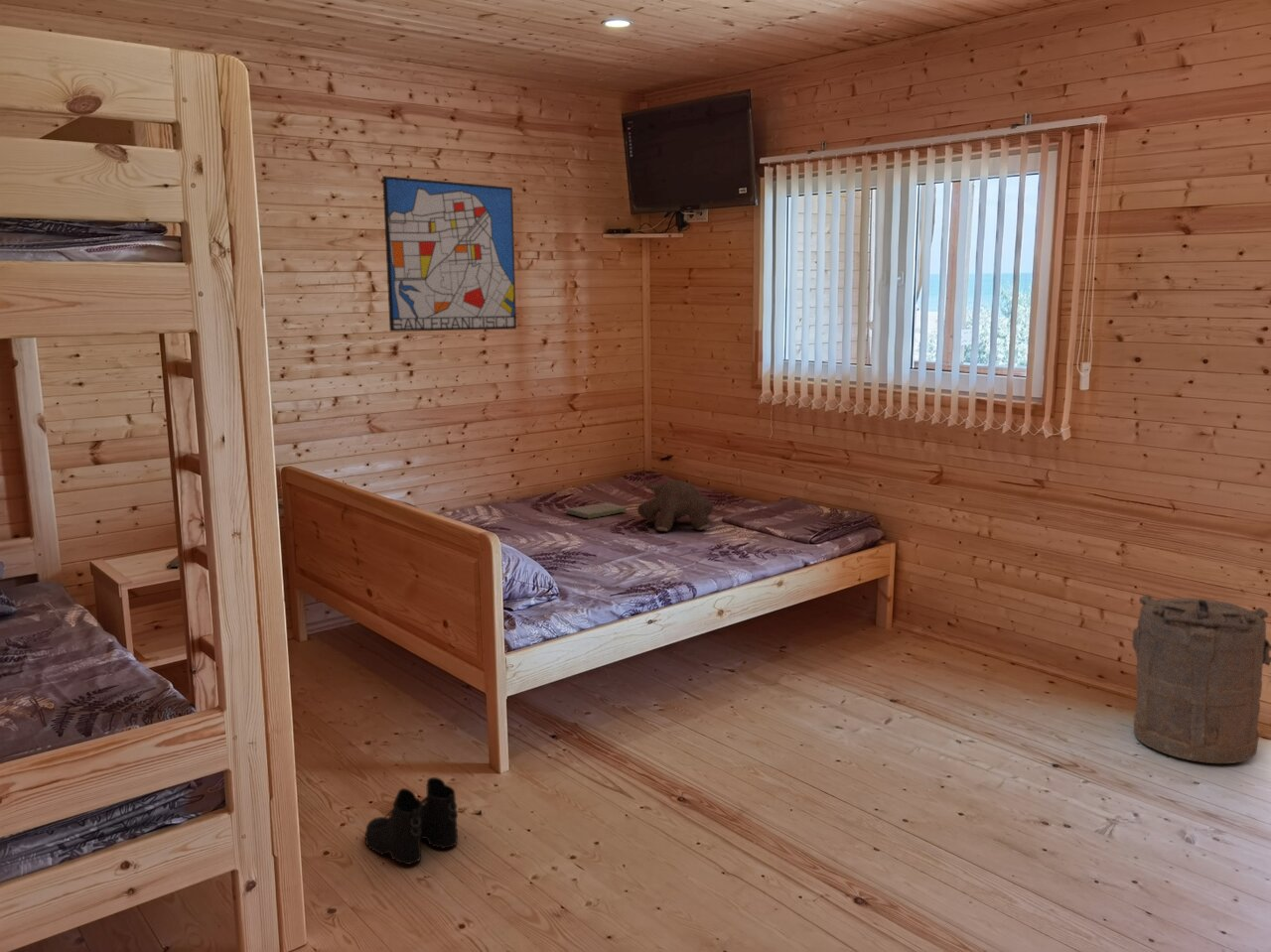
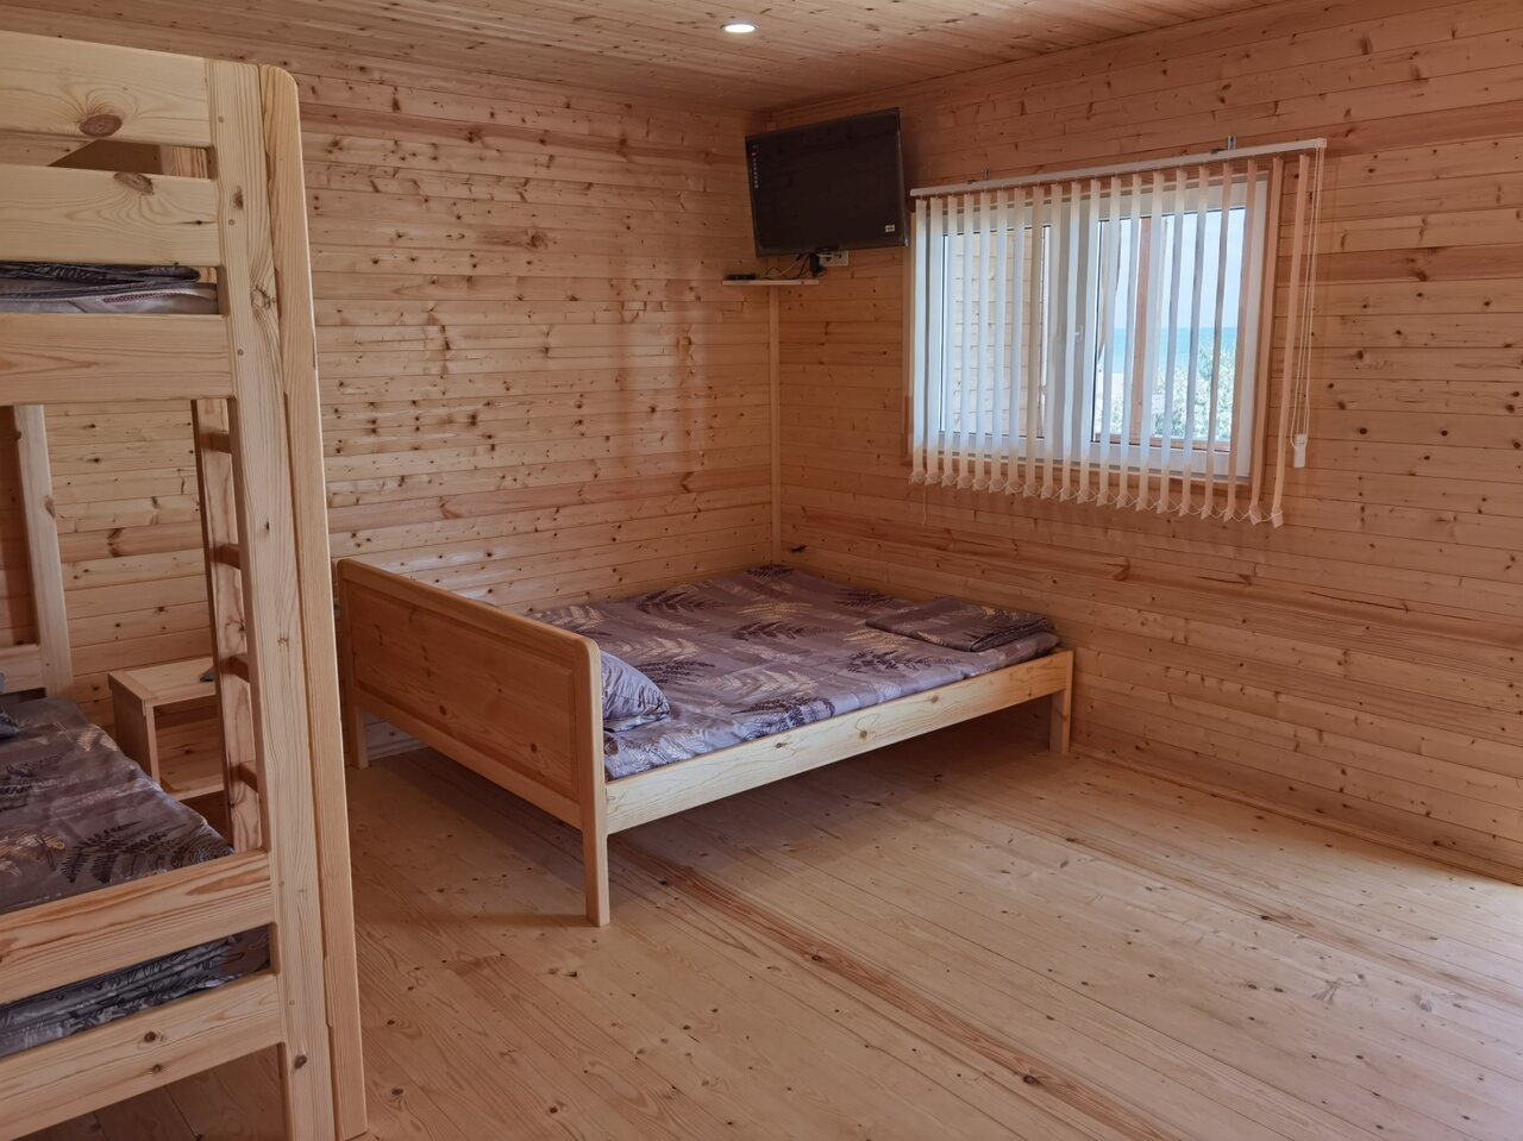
- wall art (453, 256)
- book (596, 510)
- laundry hamper (1194, 669)
- teddy bear (675, 501)
- boots (411, 811)
